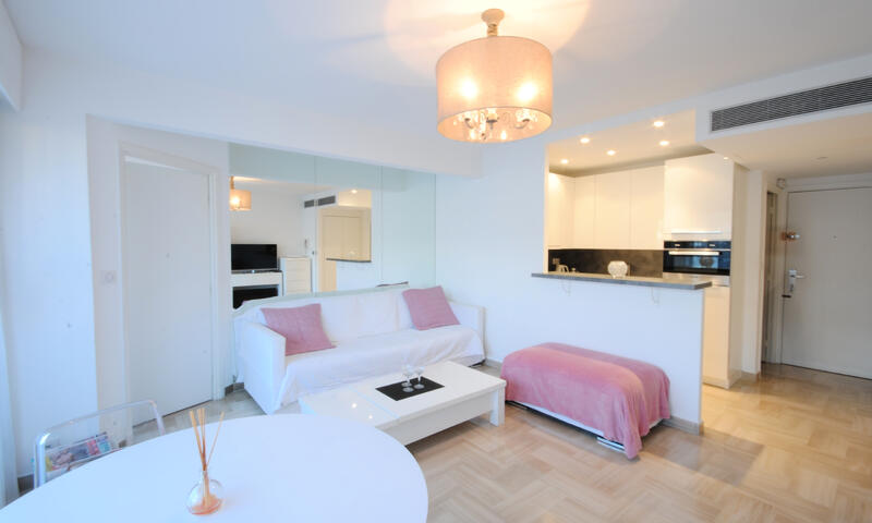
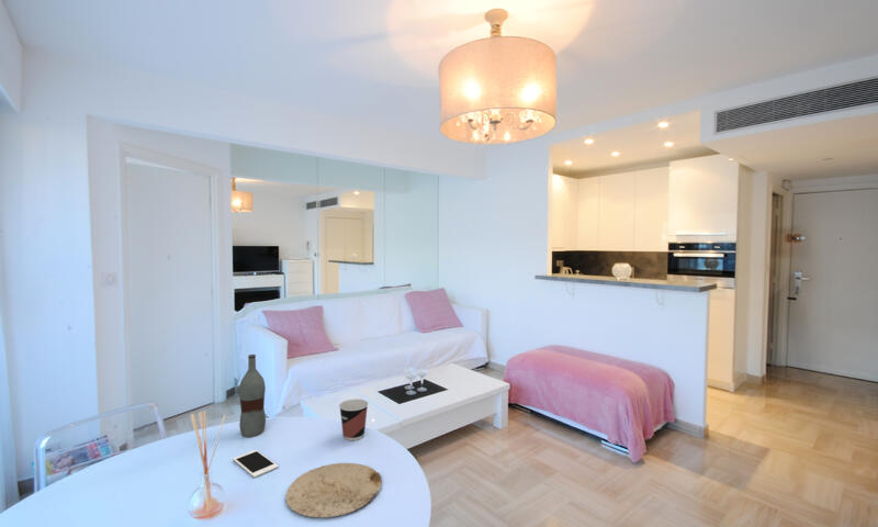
+ cell phone (255, 462)
+ bottle (252, 393)
+ plate (335, 485)
+ cup (353, 419)
